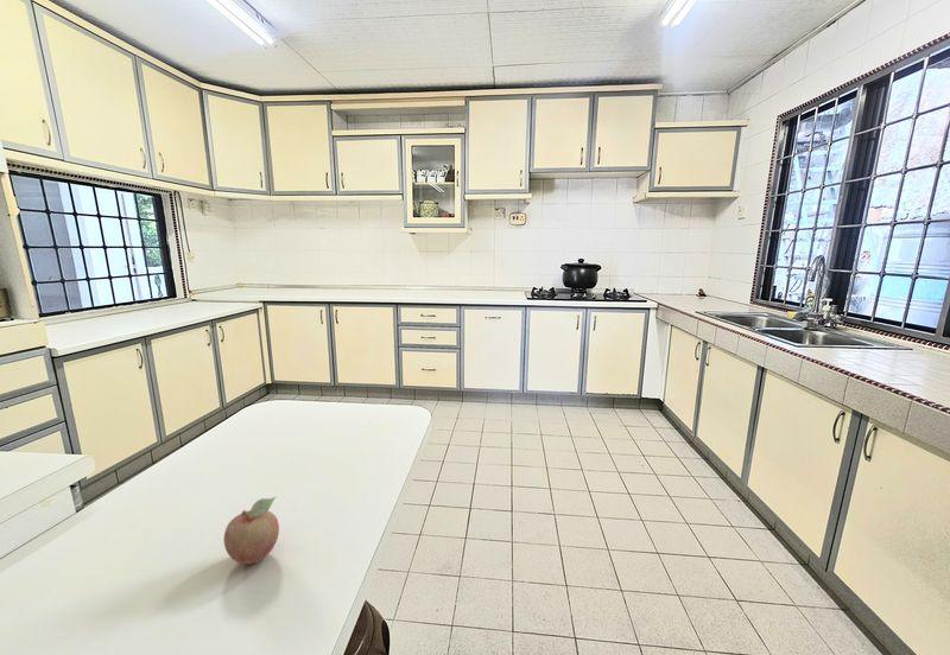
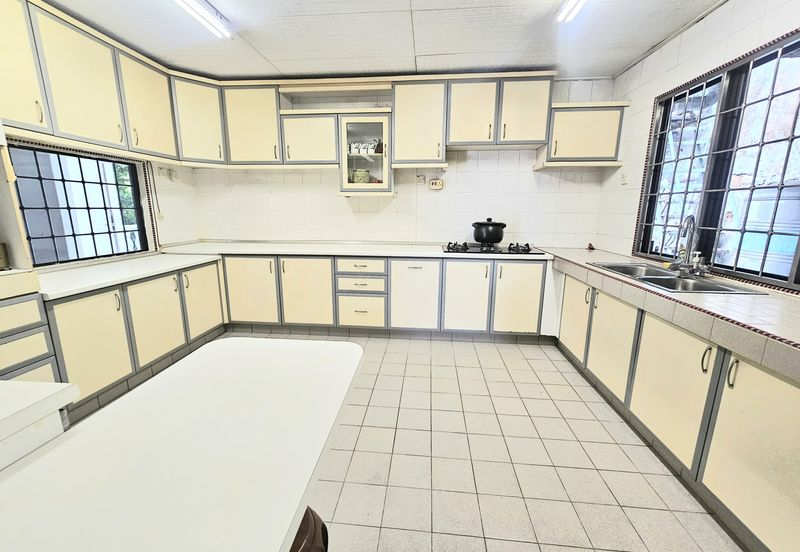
- fruit (253, 532)
